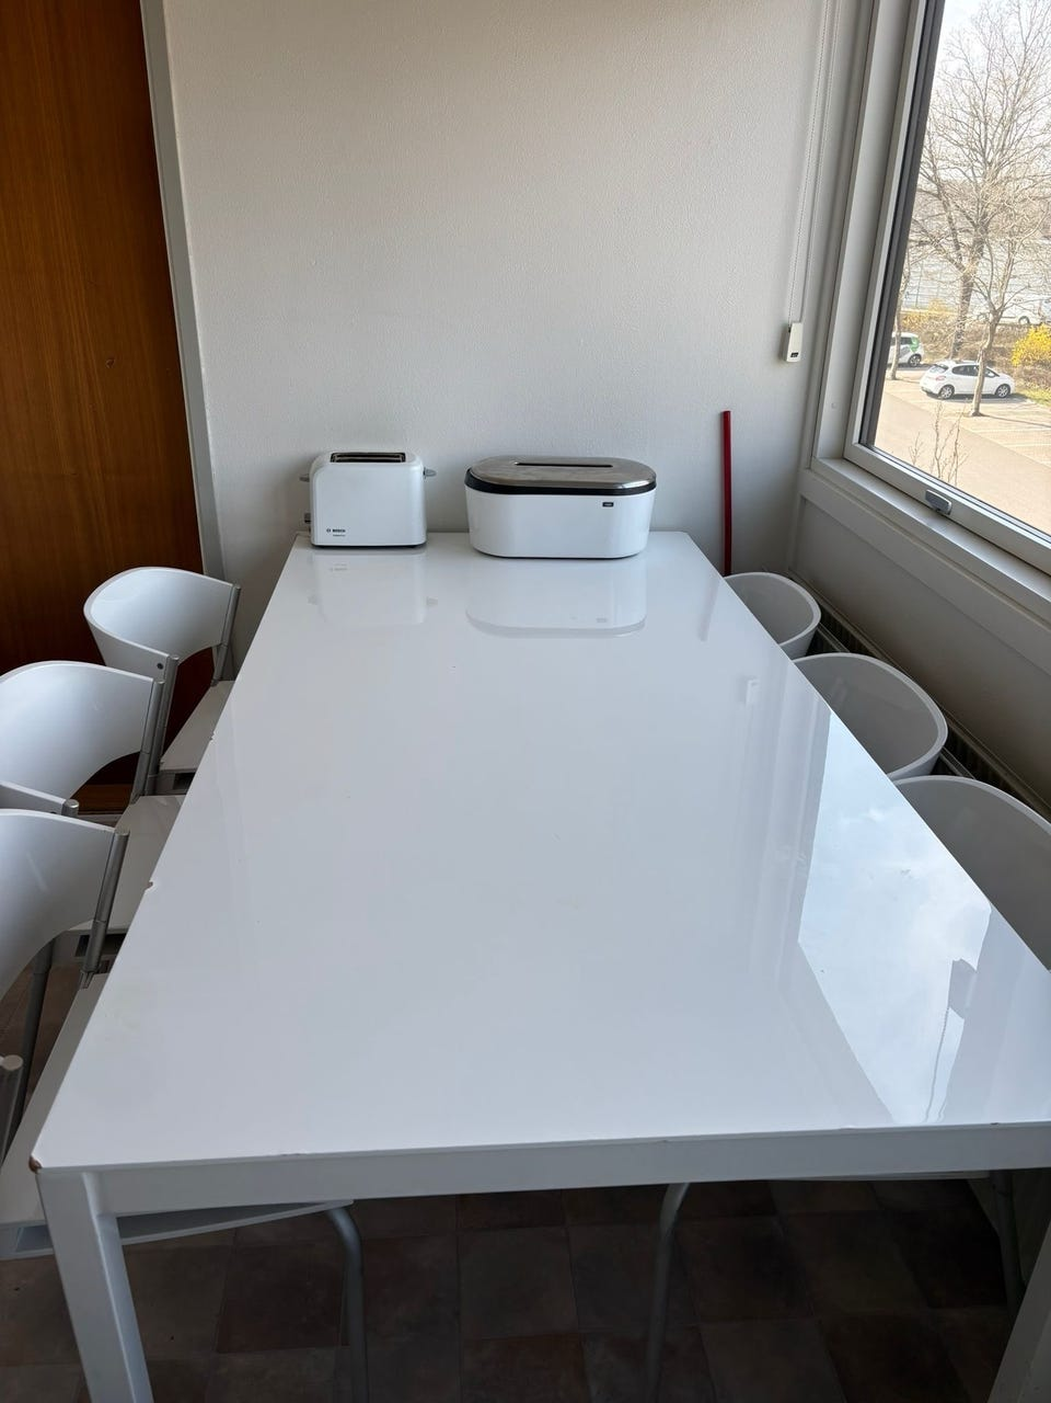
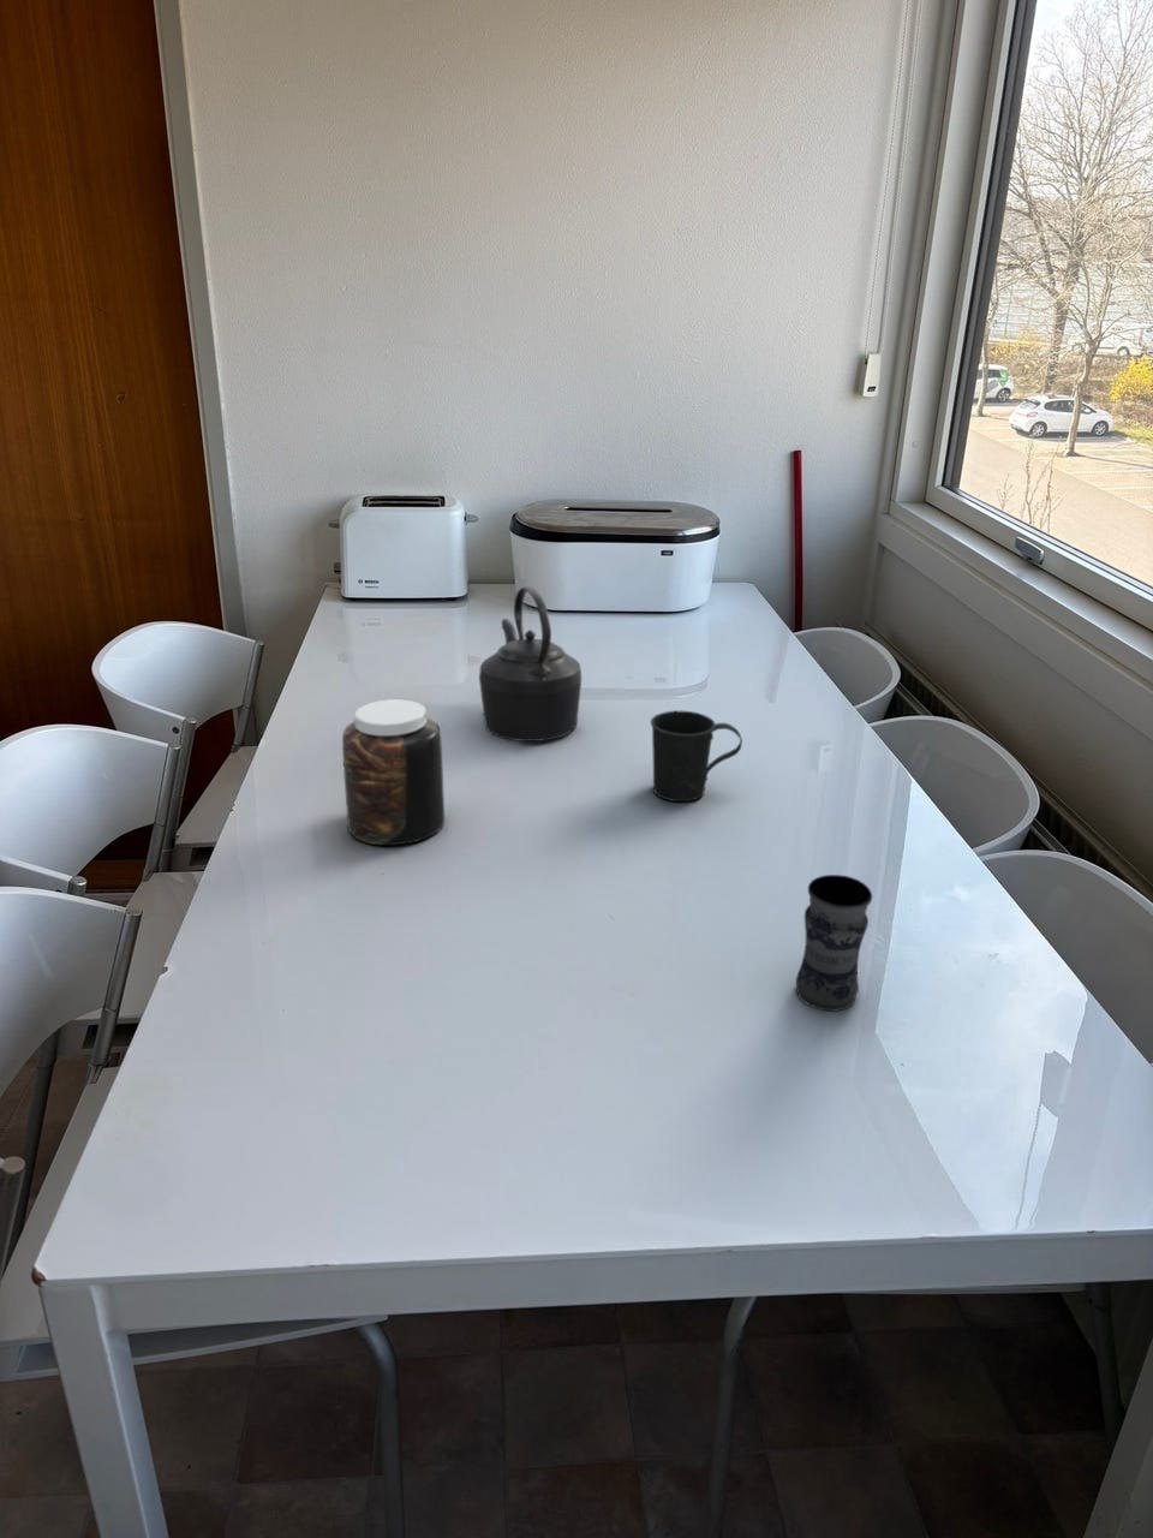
+ jar (392, 769)
+ mug (694, 757)
+ kettle (523, 652)
+ jar (832, 943)
